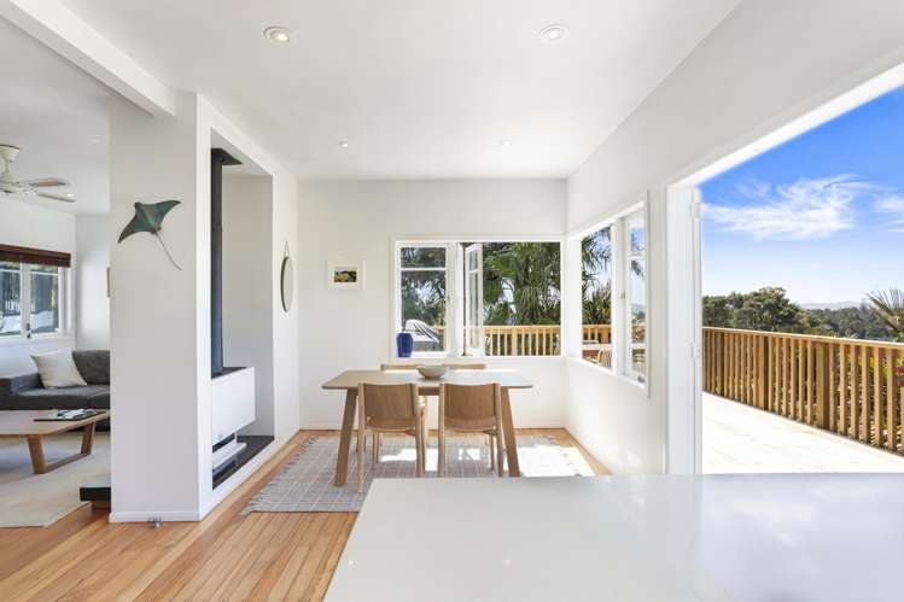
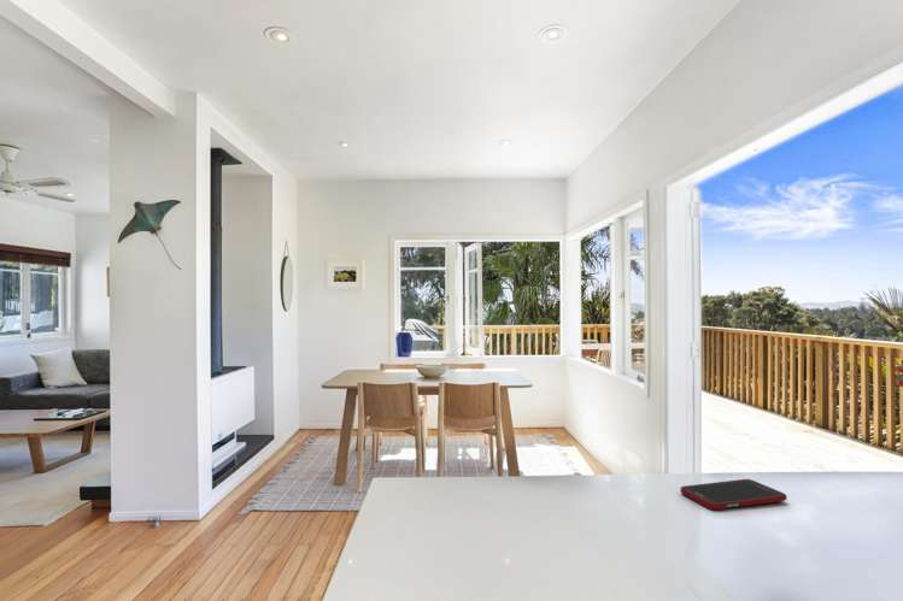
+ cell phone (732, 493)
